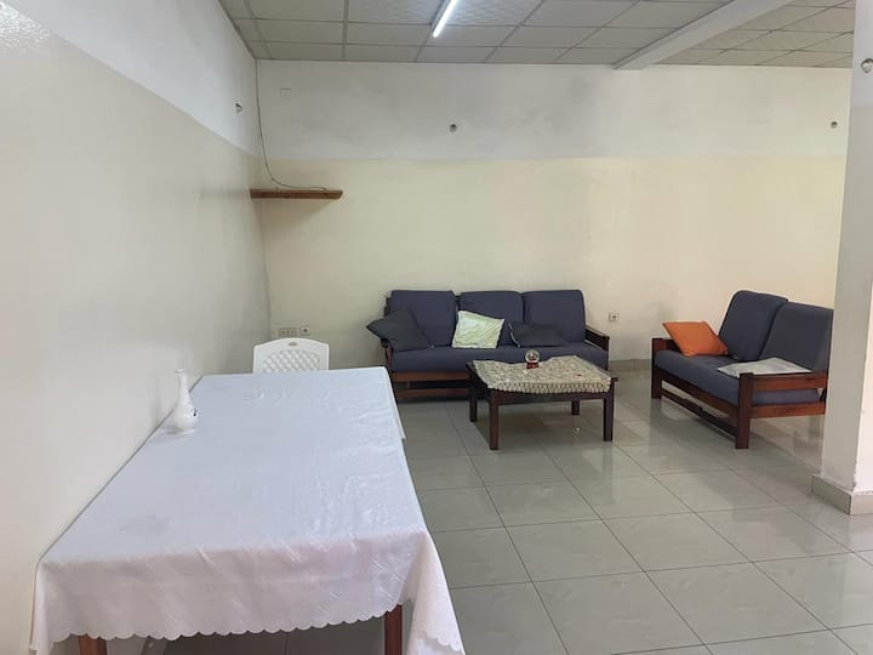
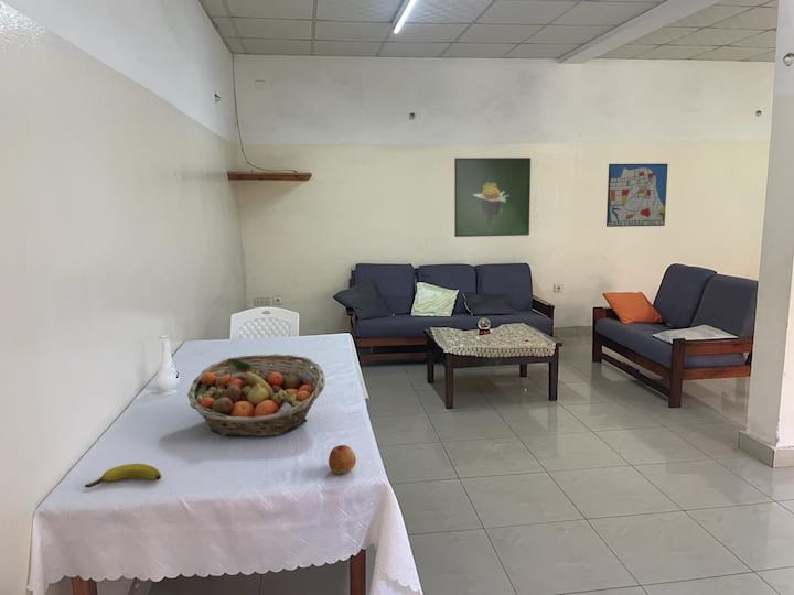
+ banana (126, 474)
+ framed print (492, 197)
+ wall art (636, 195)
+ fruit basket (258, 393)
+ apple (342, 458)
